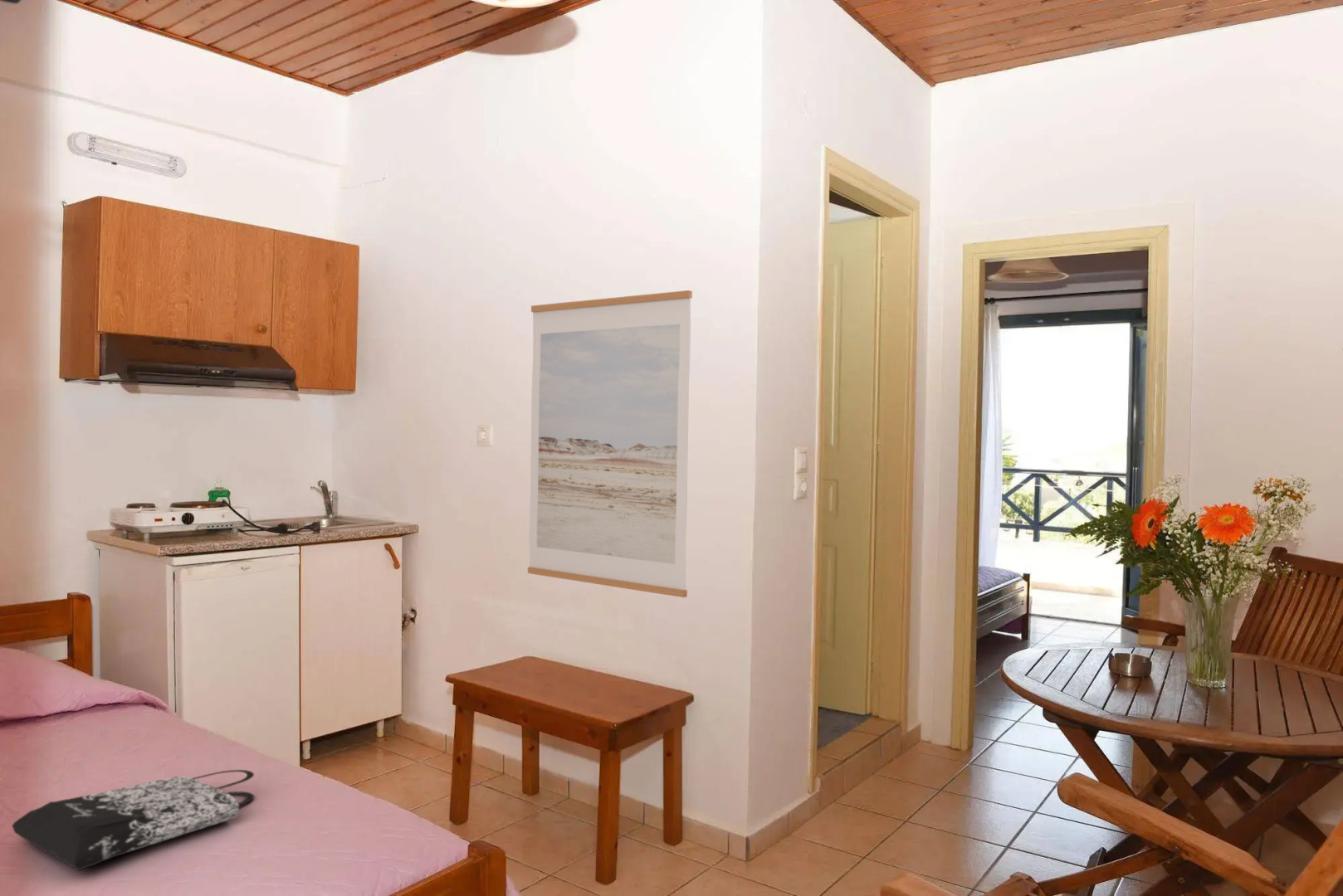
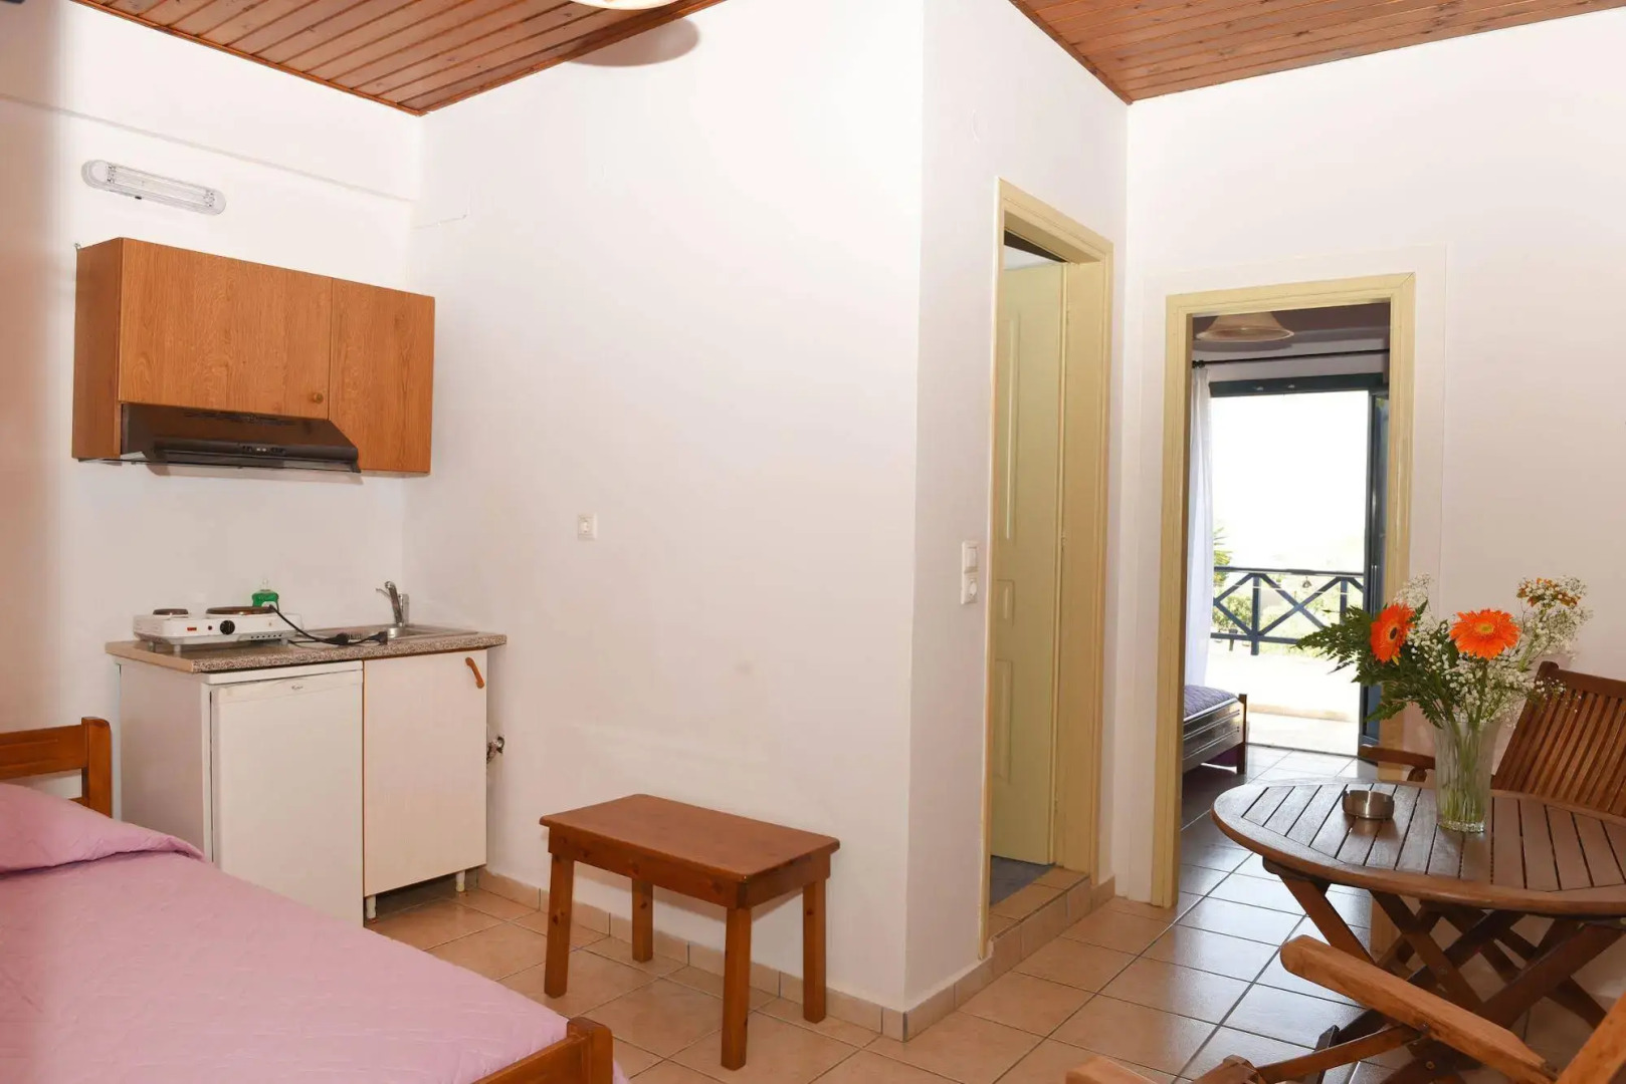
- wall art (603, 441)
- tote bag (155, 806)
